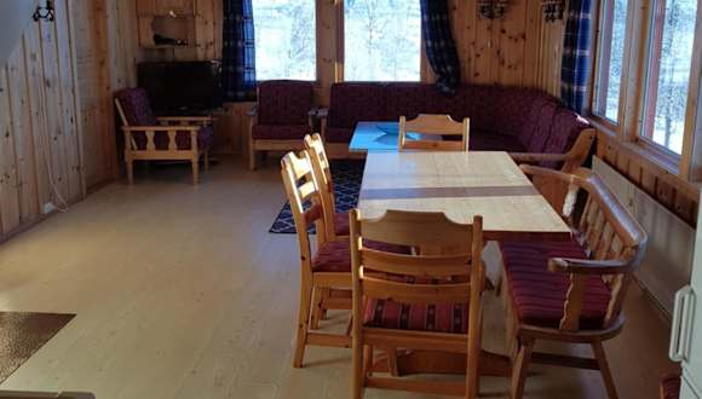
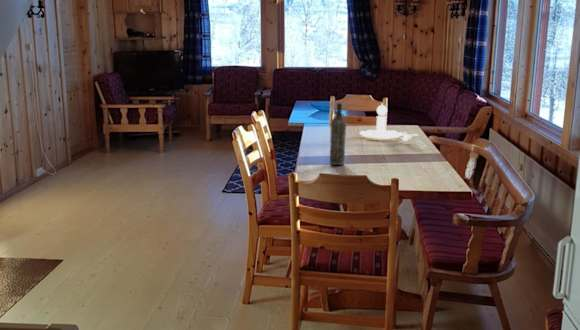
+ candlestick (385, 120)
+ bottle (338, 133)
